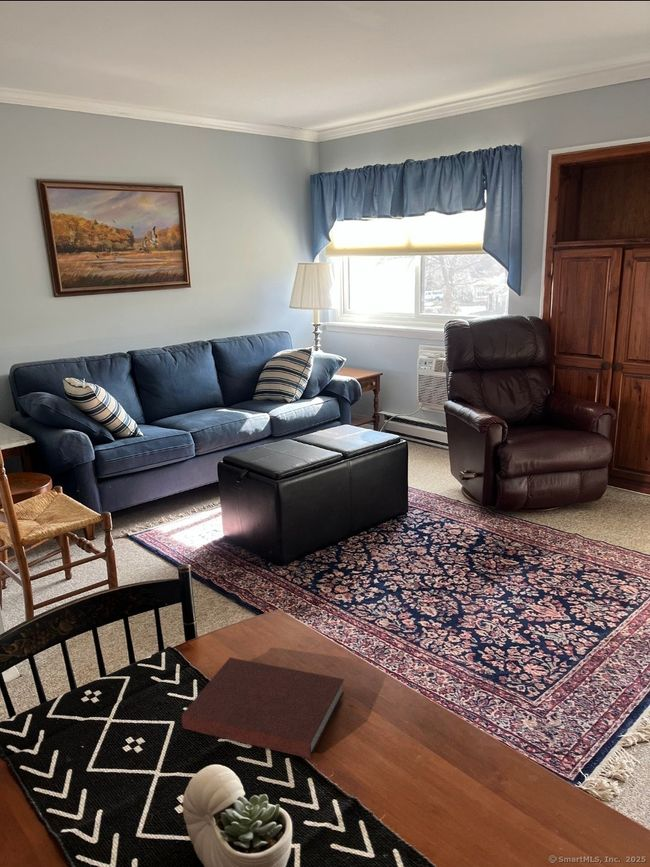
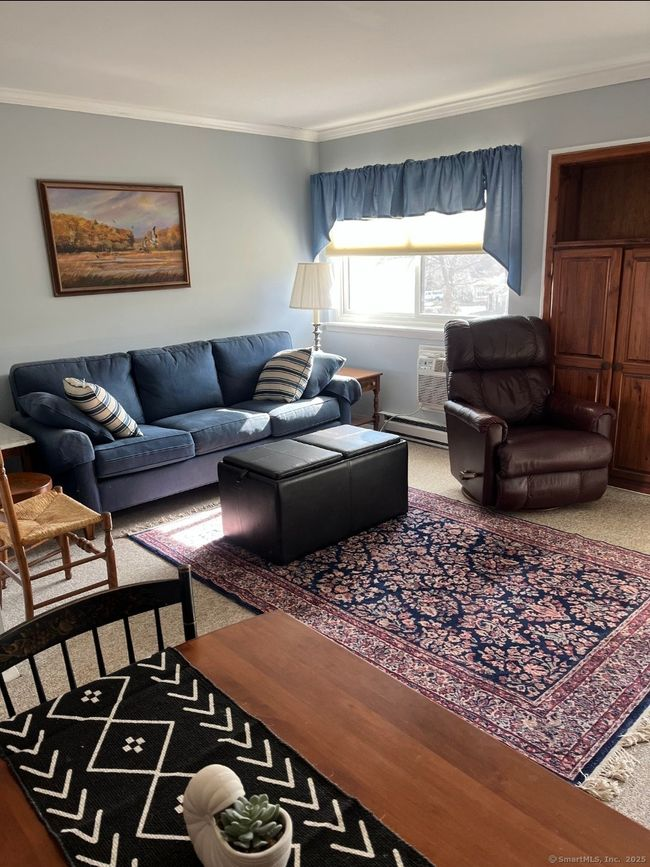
- notebook (266, 703)
